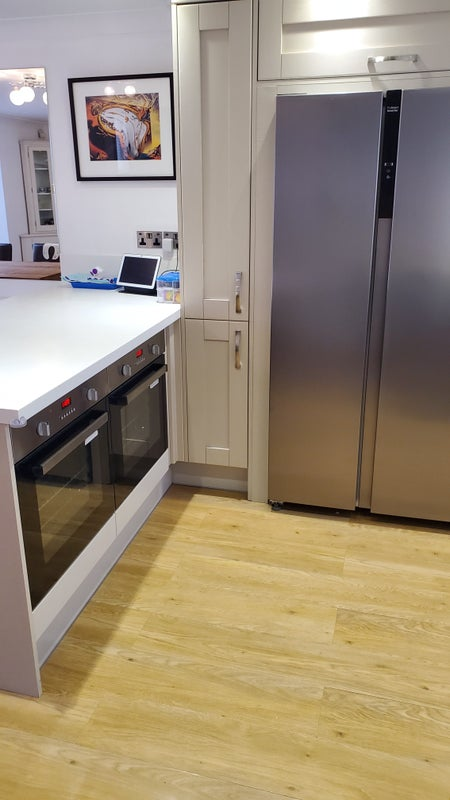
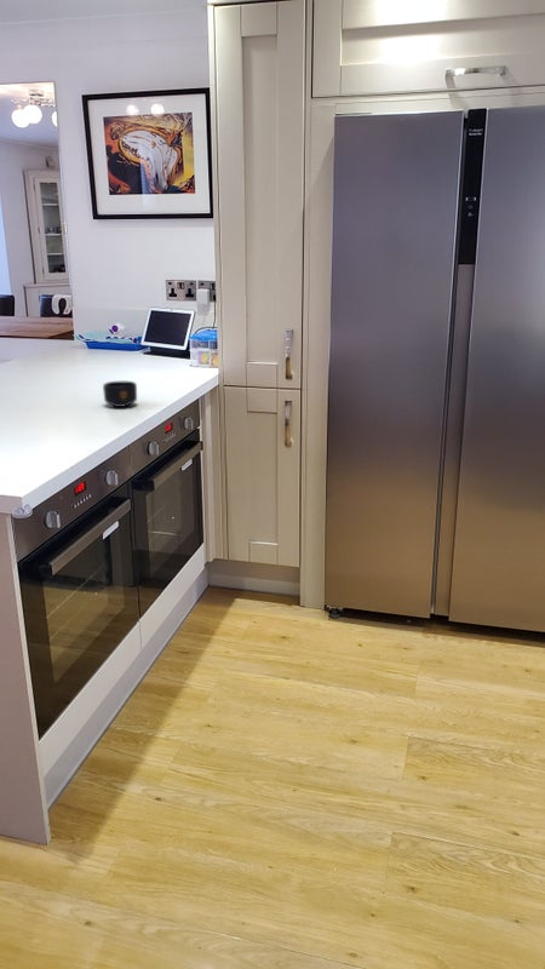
+ mug (119, 394)
